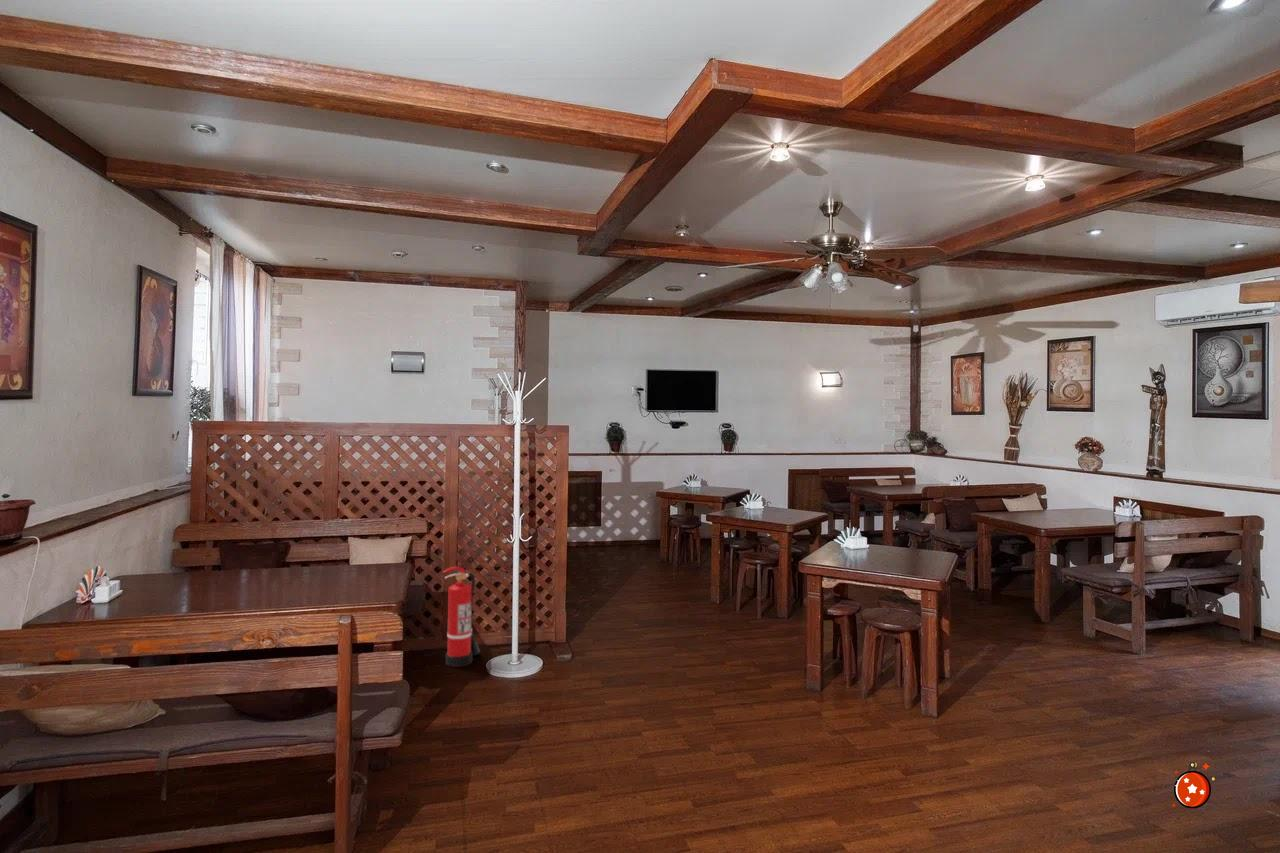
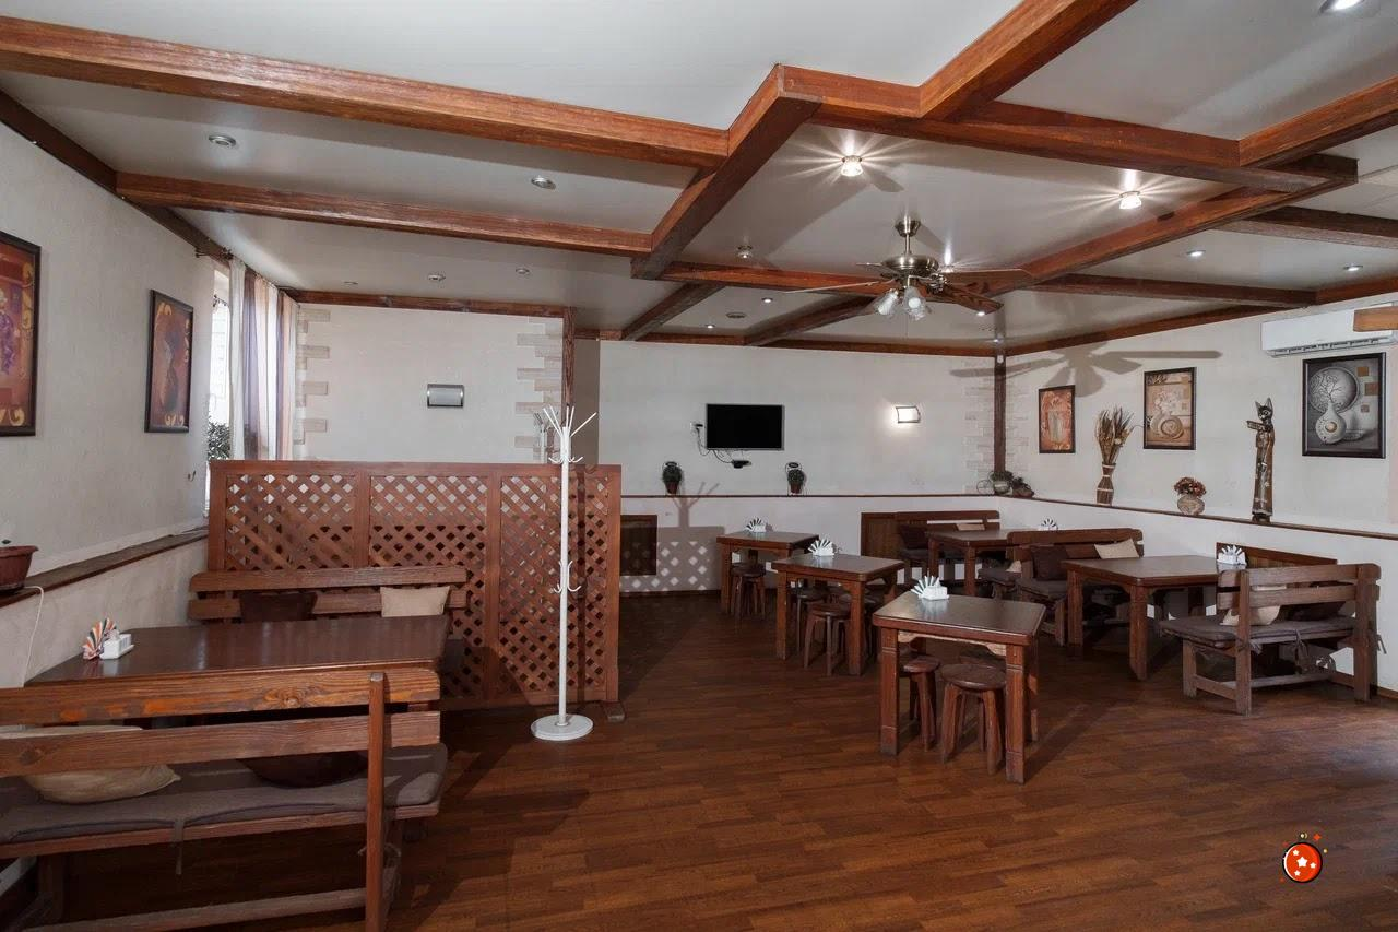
- fire extinguisher (461, 613)
